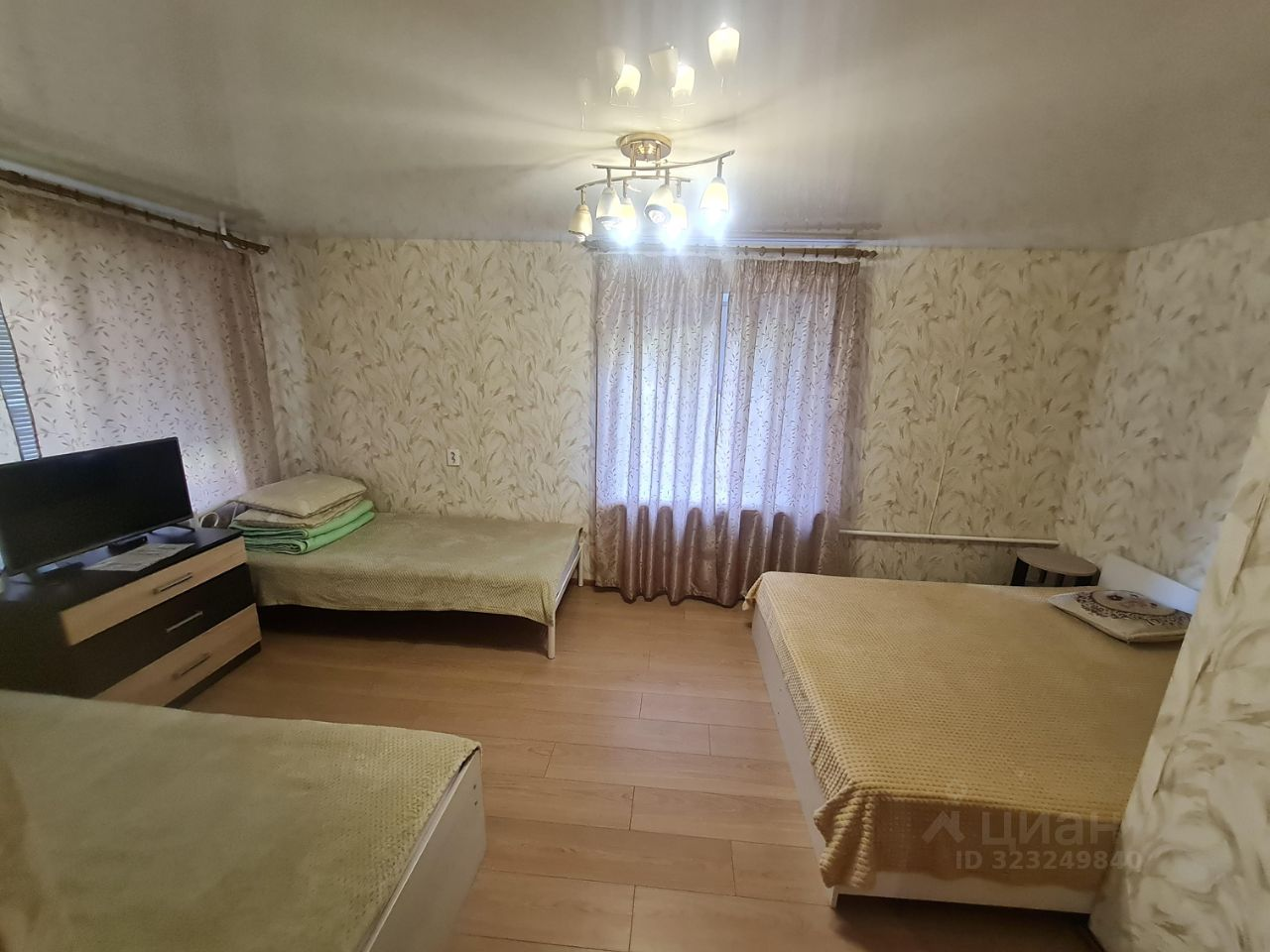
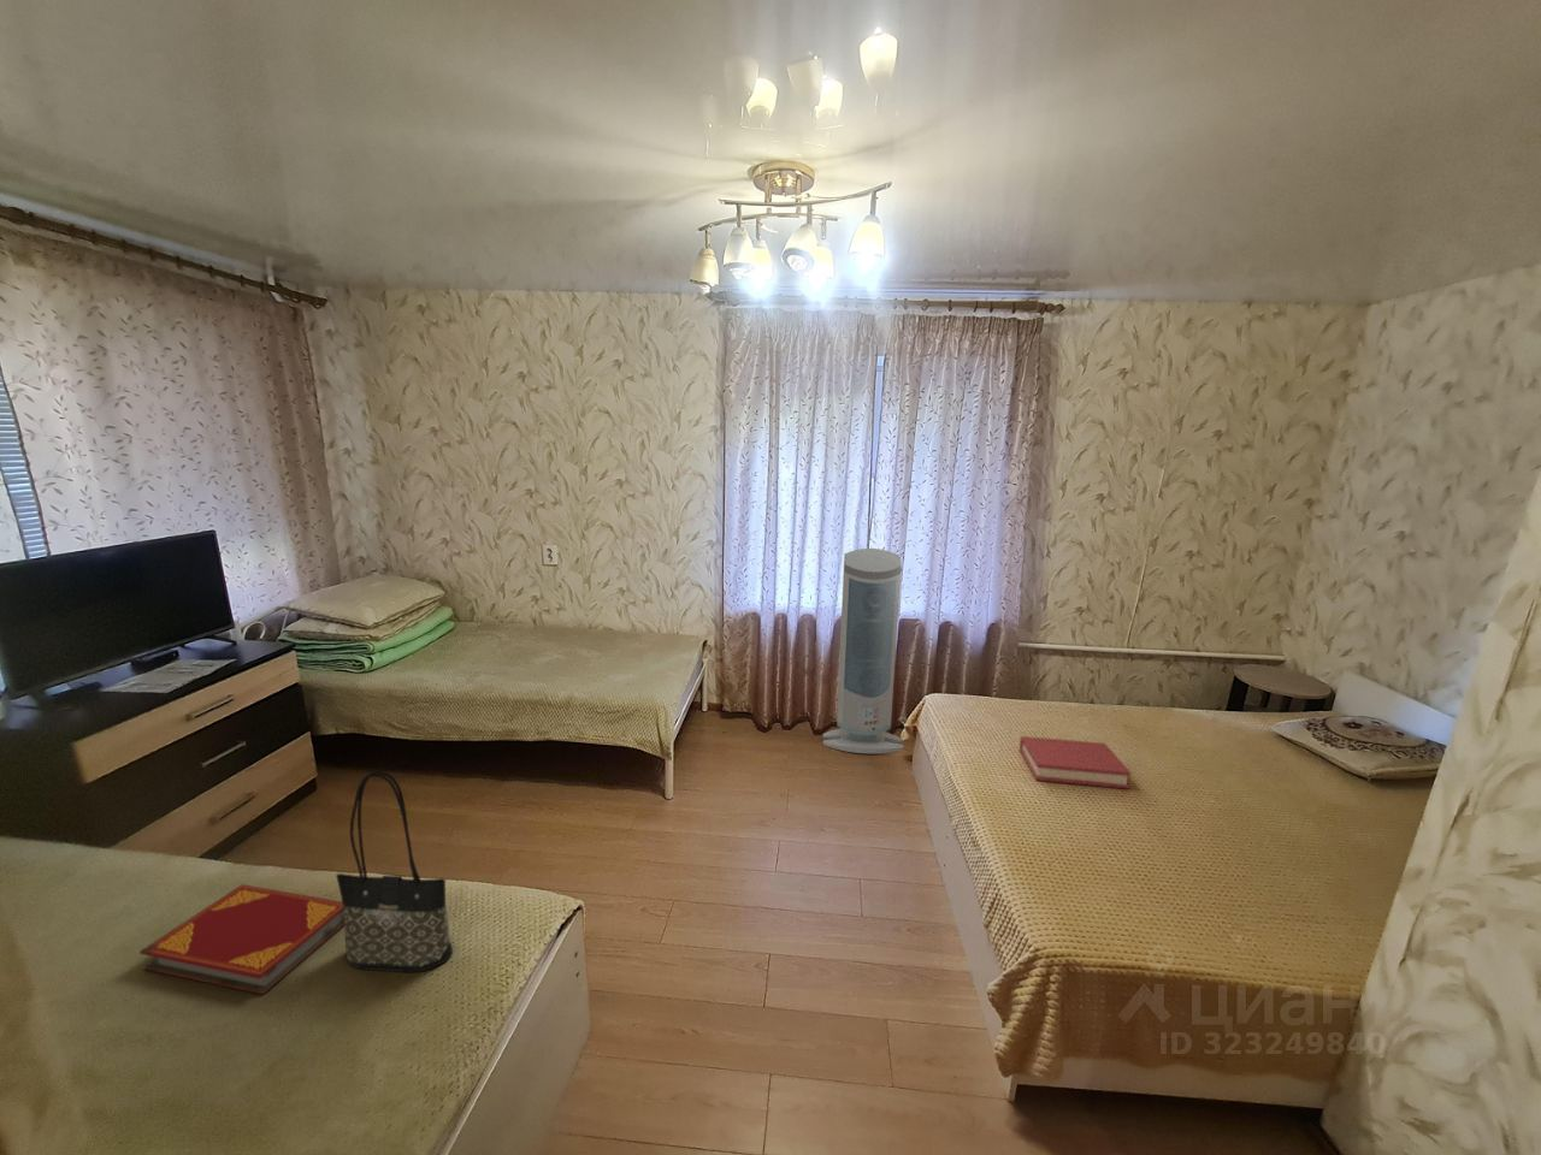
+ air purifier (866, 649)
+ hardback book (251, 934)
+ tote bag (385, 875)
+ hardback book (1071, 761)
